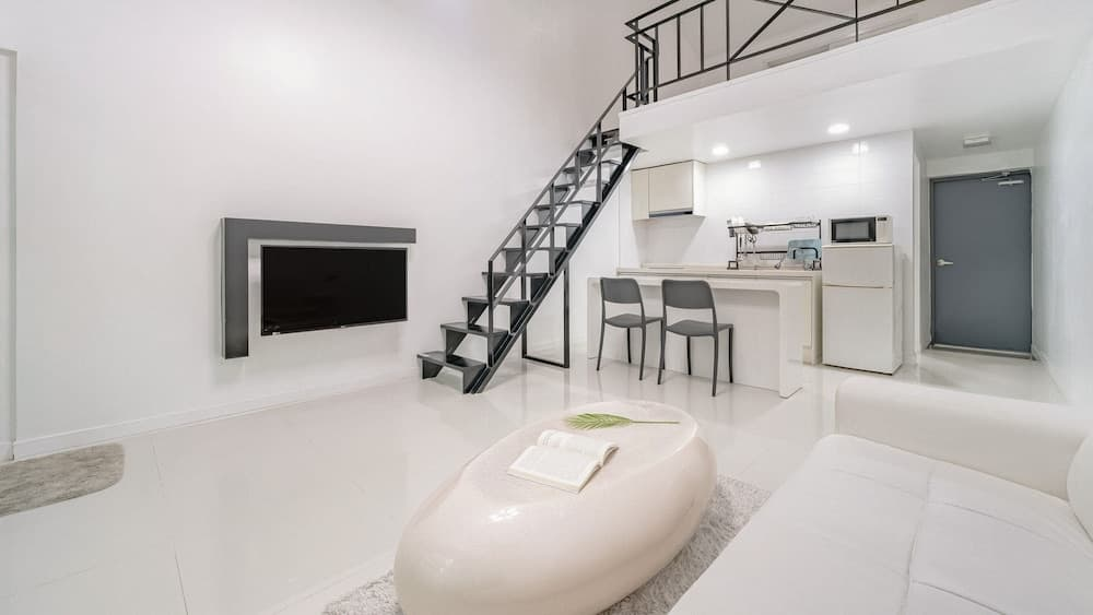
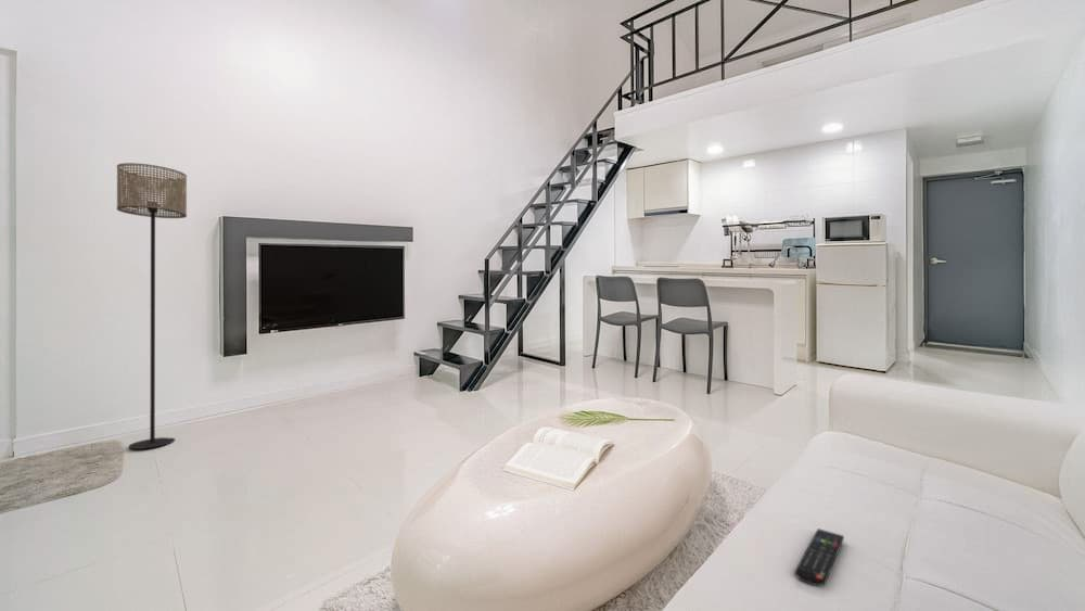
+ floor lamp (152, 307)
+ remote control (820, 556)
